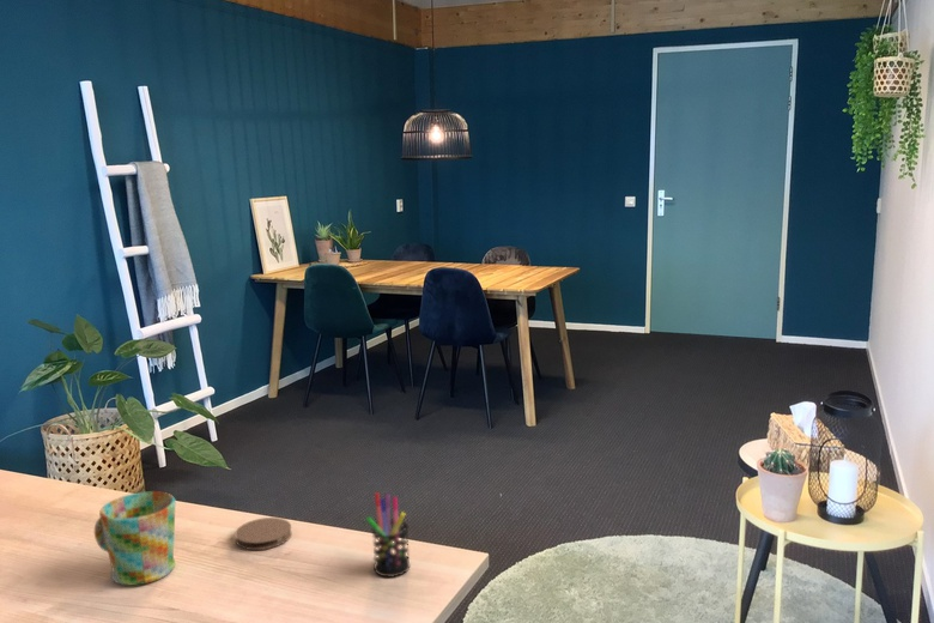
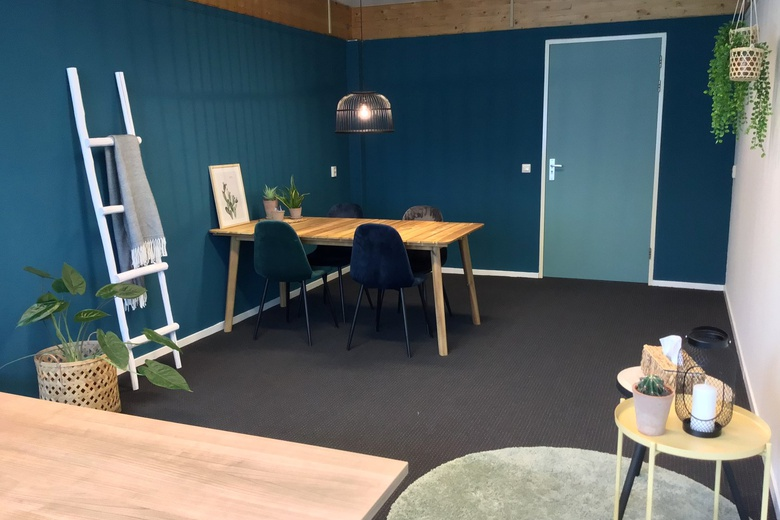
- pen holder (386, 533)
- mug (133, 536)
- coaster (263, 533)
